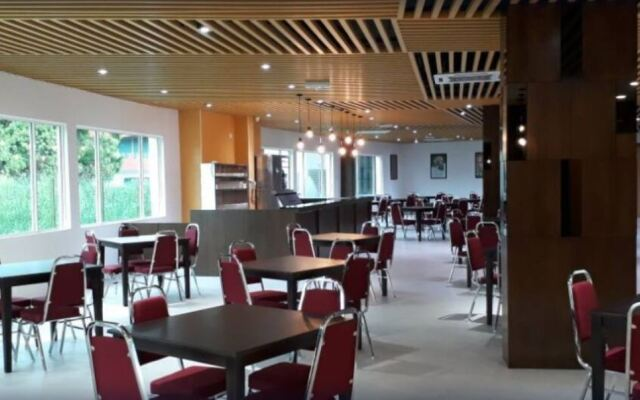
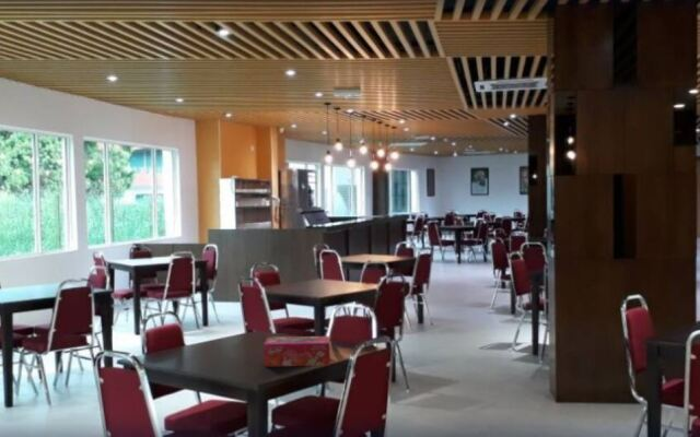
+ tissue box (298, 351)
